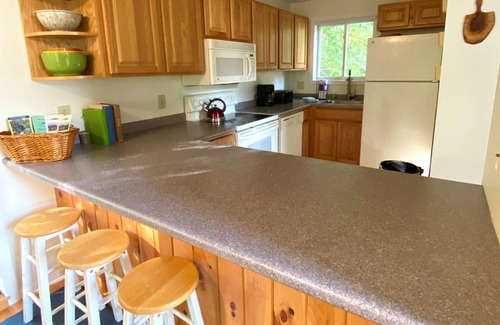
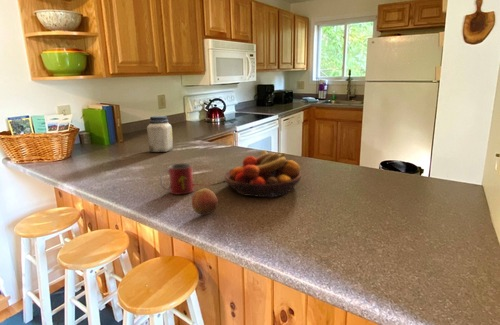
+ fruit bowl (262, 170)
+ jar (159, 133)
+ mug (176, 179)
+ apple (204, 201)
